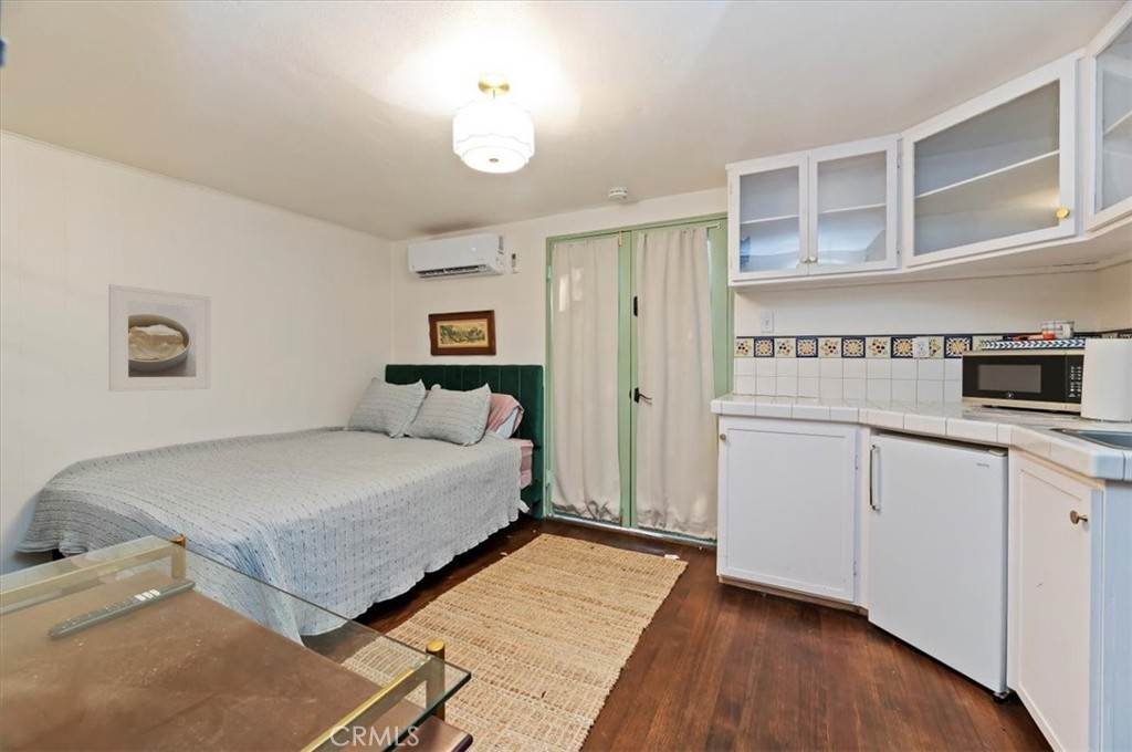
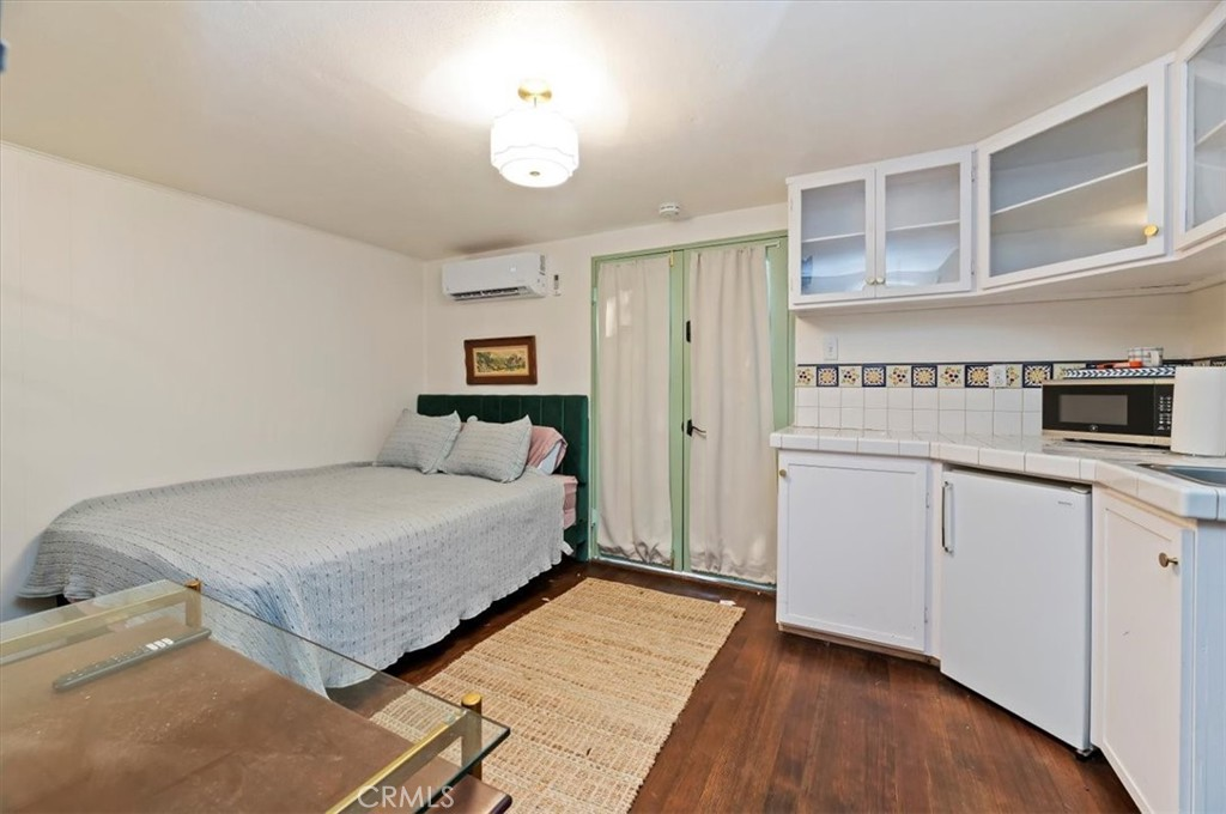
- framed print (163, 340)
